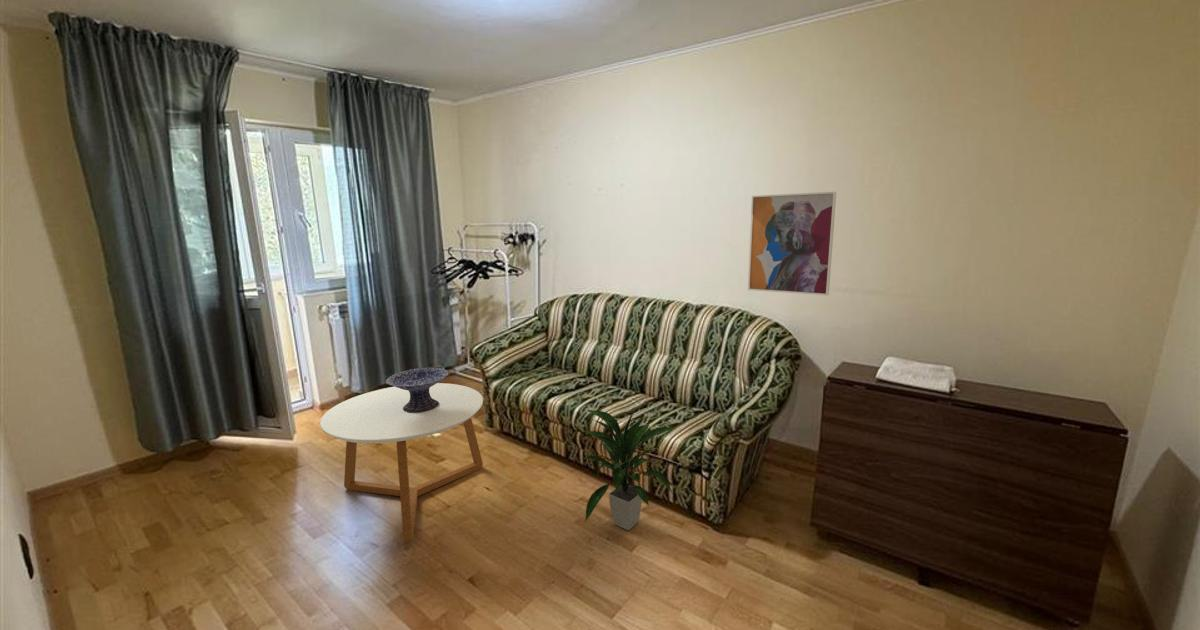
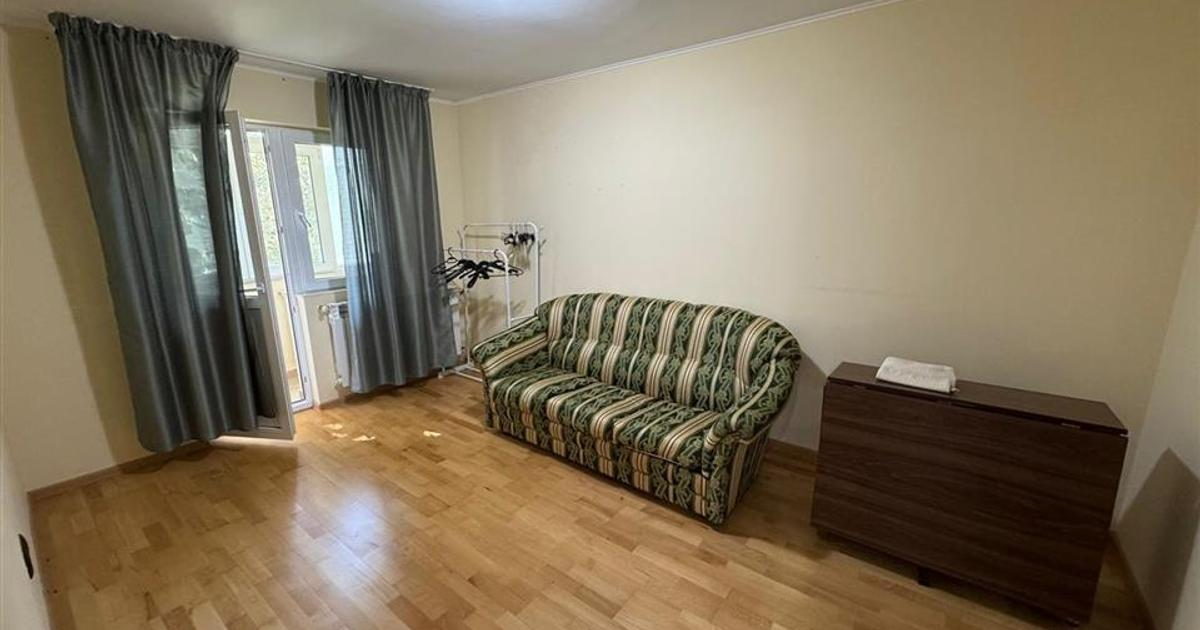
- coffee table (406, 451)
- indoor plant (621, 466)
- wall art (789, 244)
- decorative bowl (419, 390)
